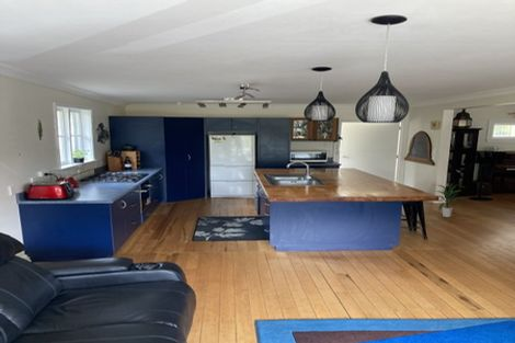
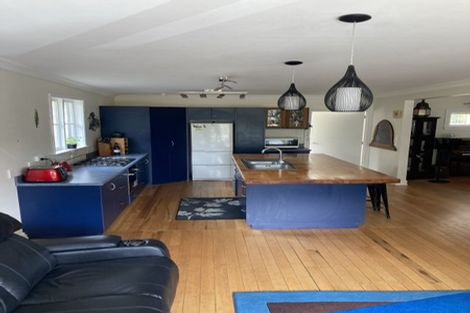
- indoor plant (446, 198)
